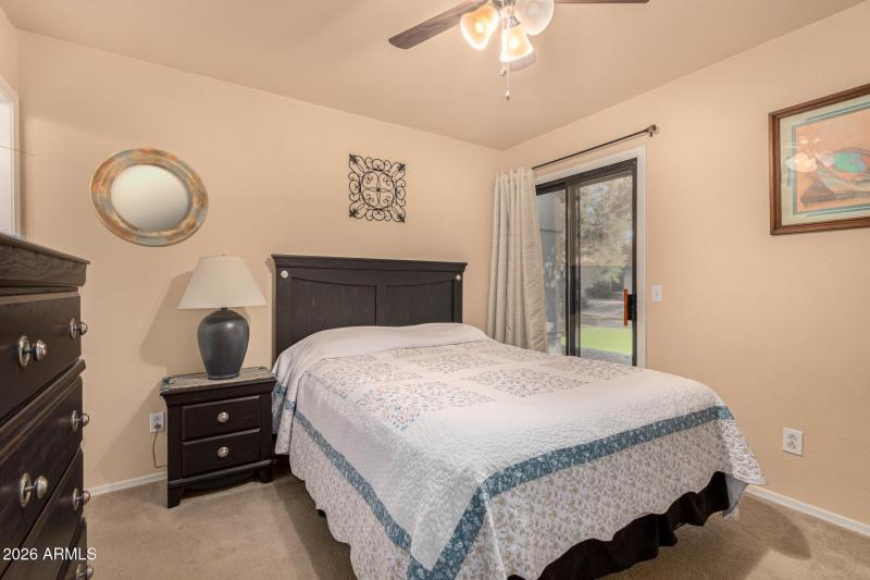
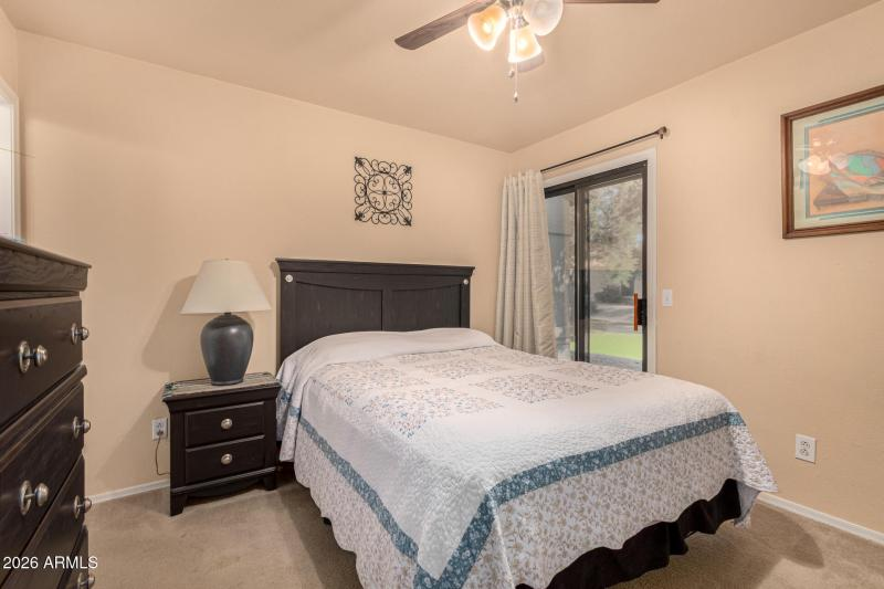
- home mirror (152, 197)
